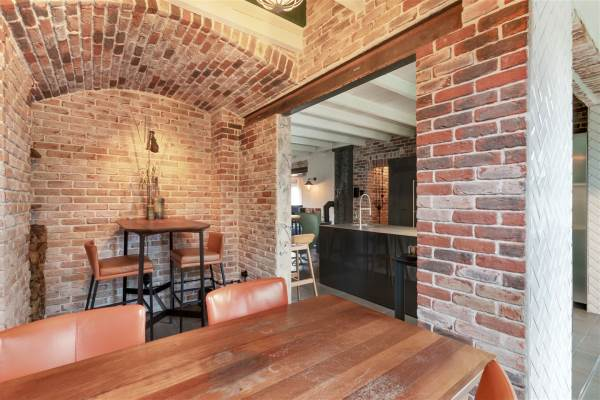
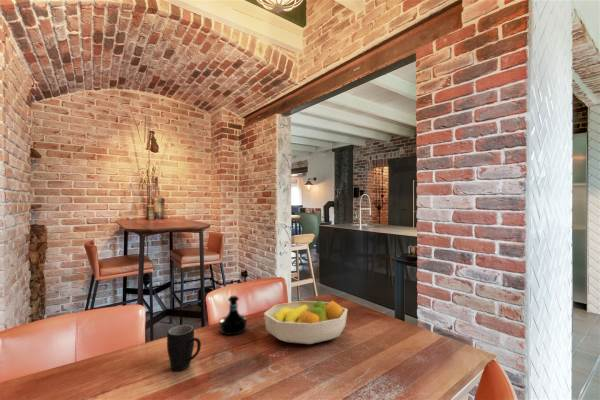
+ tequila bottle (233, 313)
+ mug (185, 349)
+ fruit bowl (306, 317)
